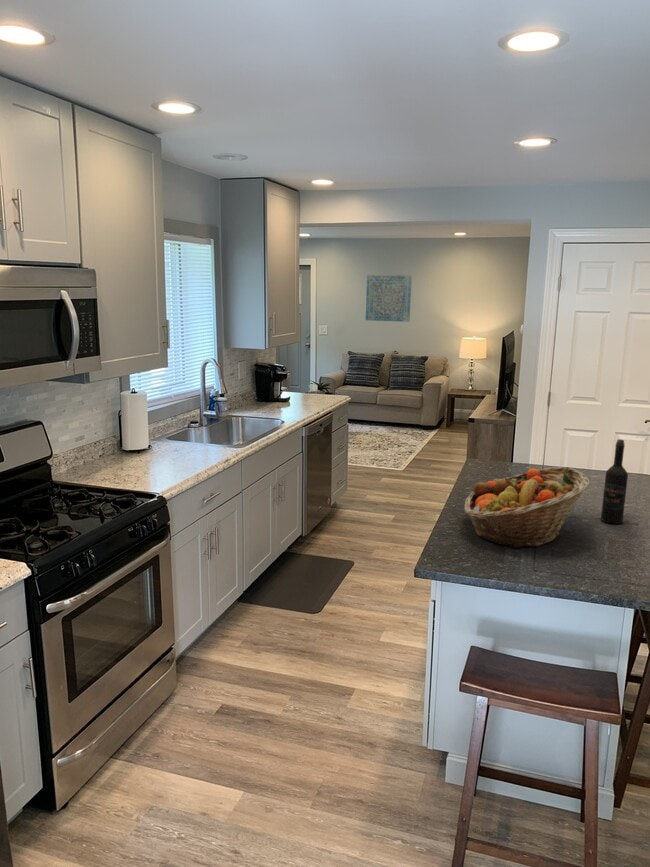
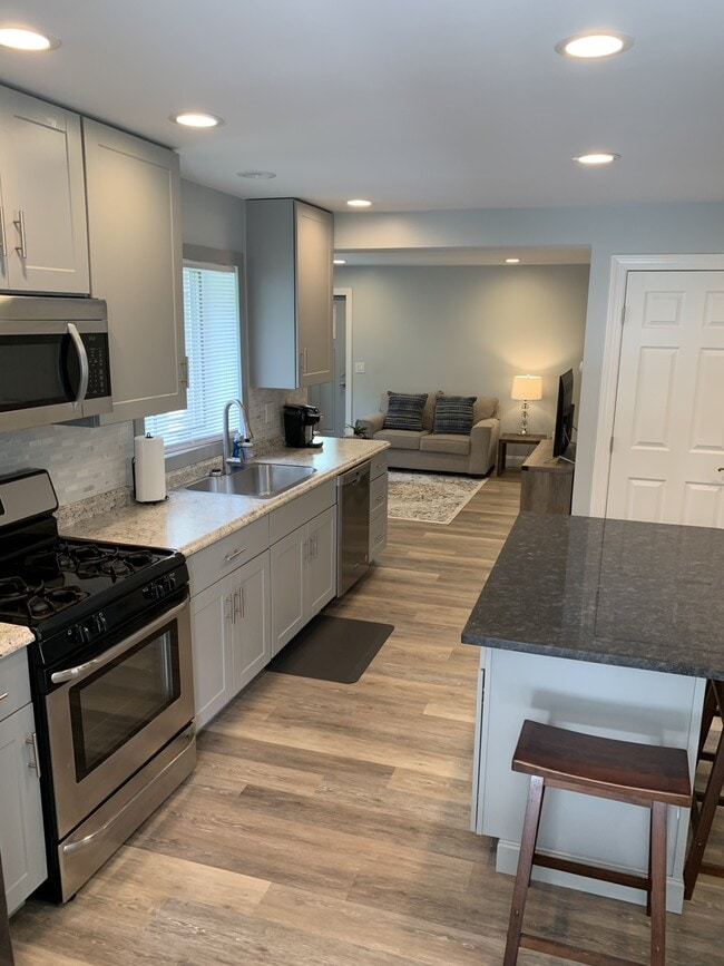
- wall art (388, 298)
- fruit basket (524, 501)
- wine bottle (616, 481)
